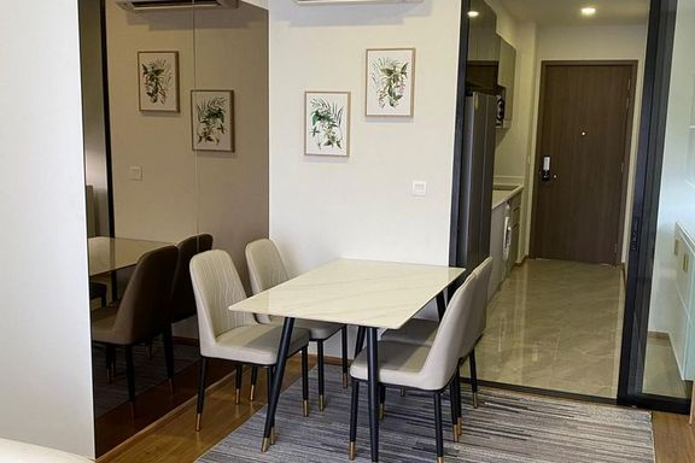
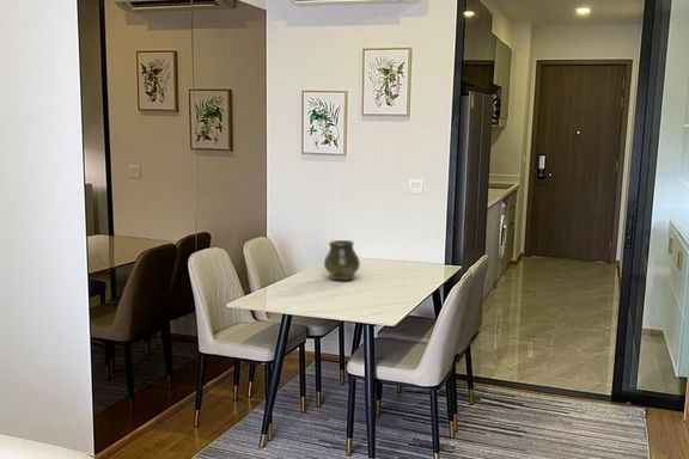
+ vase (341, 259)
